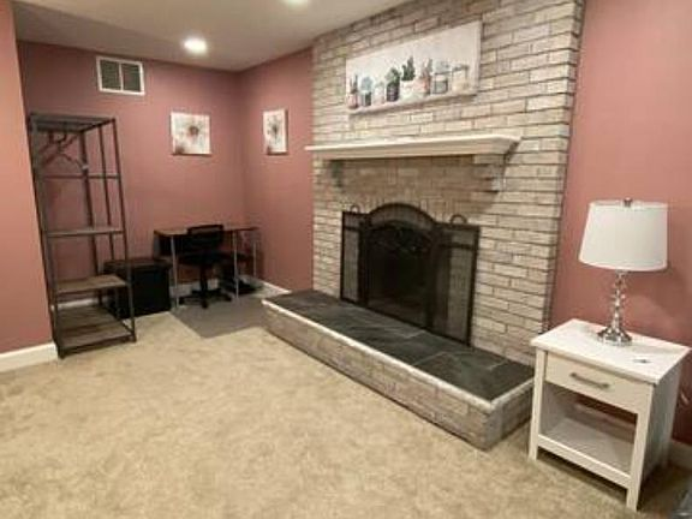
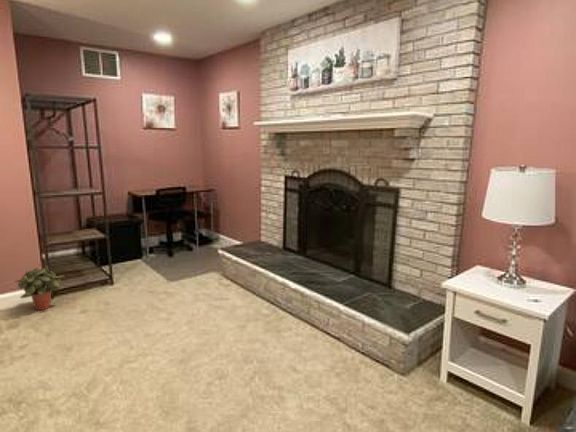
+ potted plant (41, 286)
